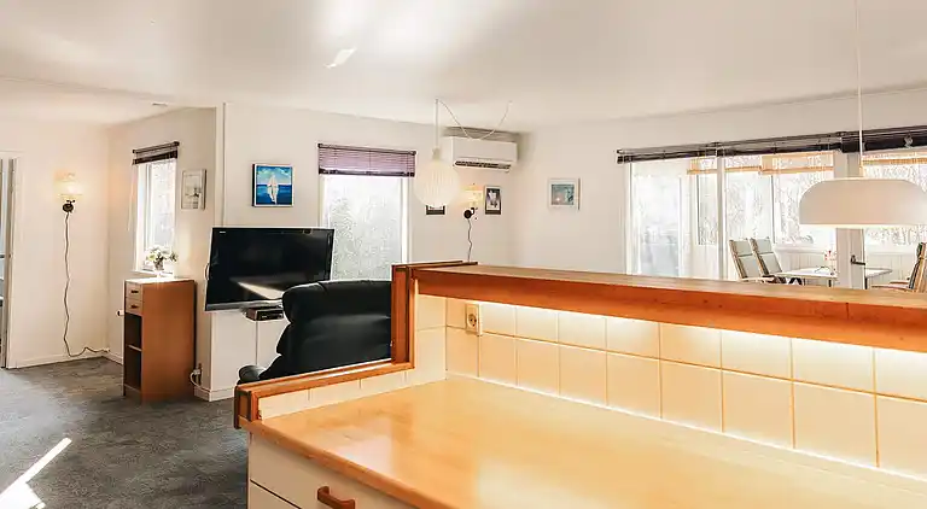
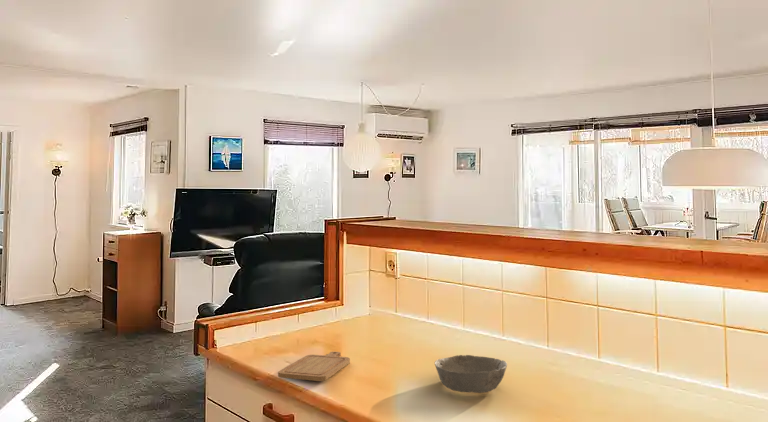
+ chopping board (319, 364)
+ bowl (470, 373)
